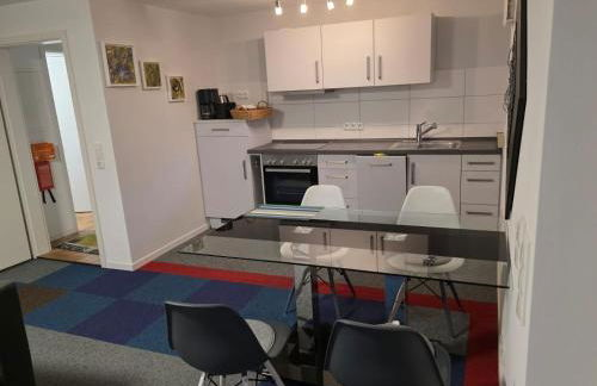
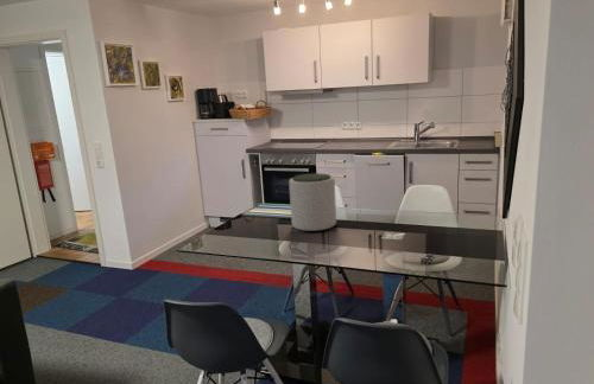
+ plant pot (312, 201)
